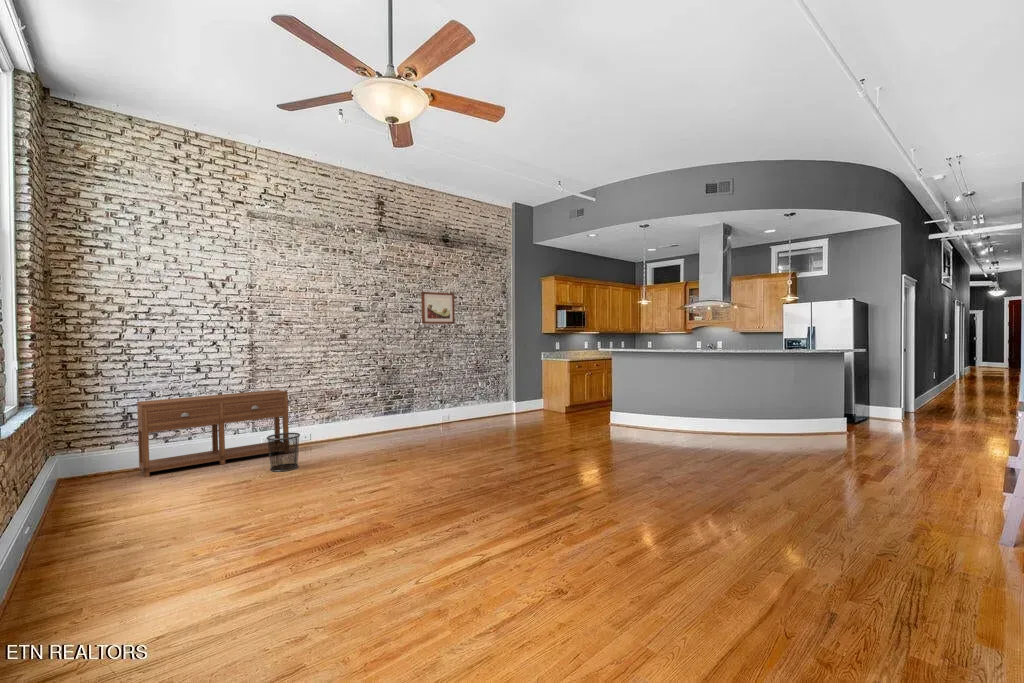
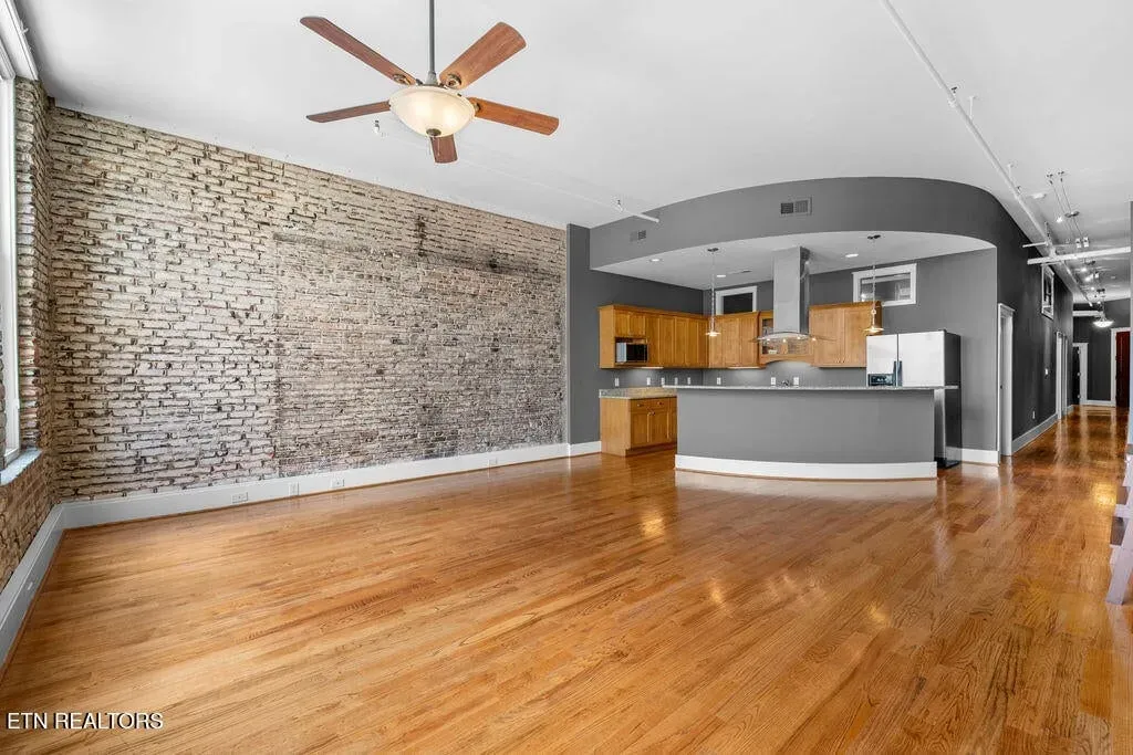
- wall art (438, 308)
- console table (218, 428)
- waste bin (284, 451)
